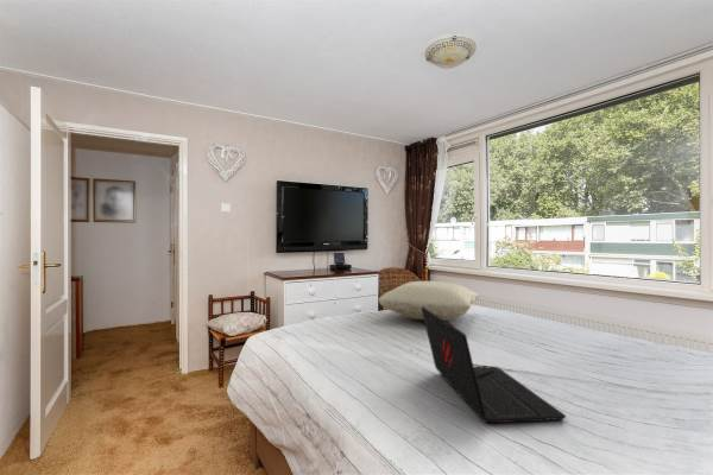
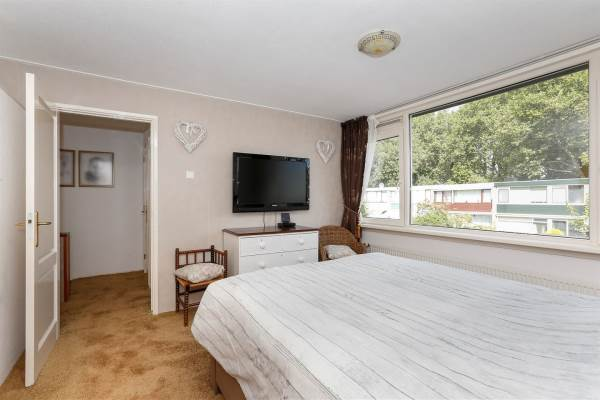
- laptop (482, 367)
- pillow (429, 300)
